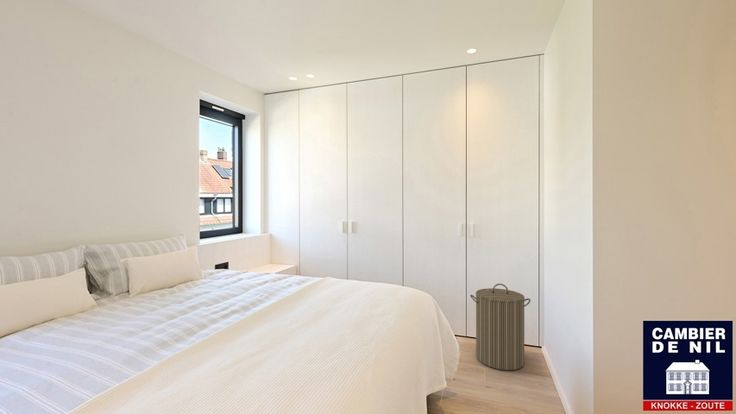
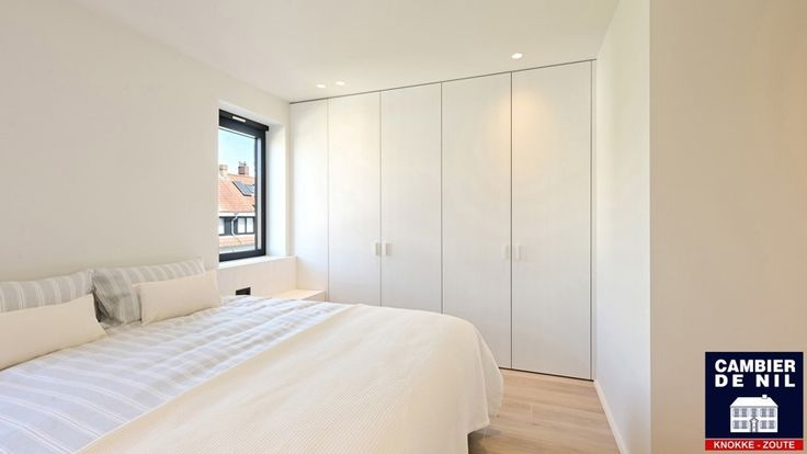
- laundry hamper (499, 321)
